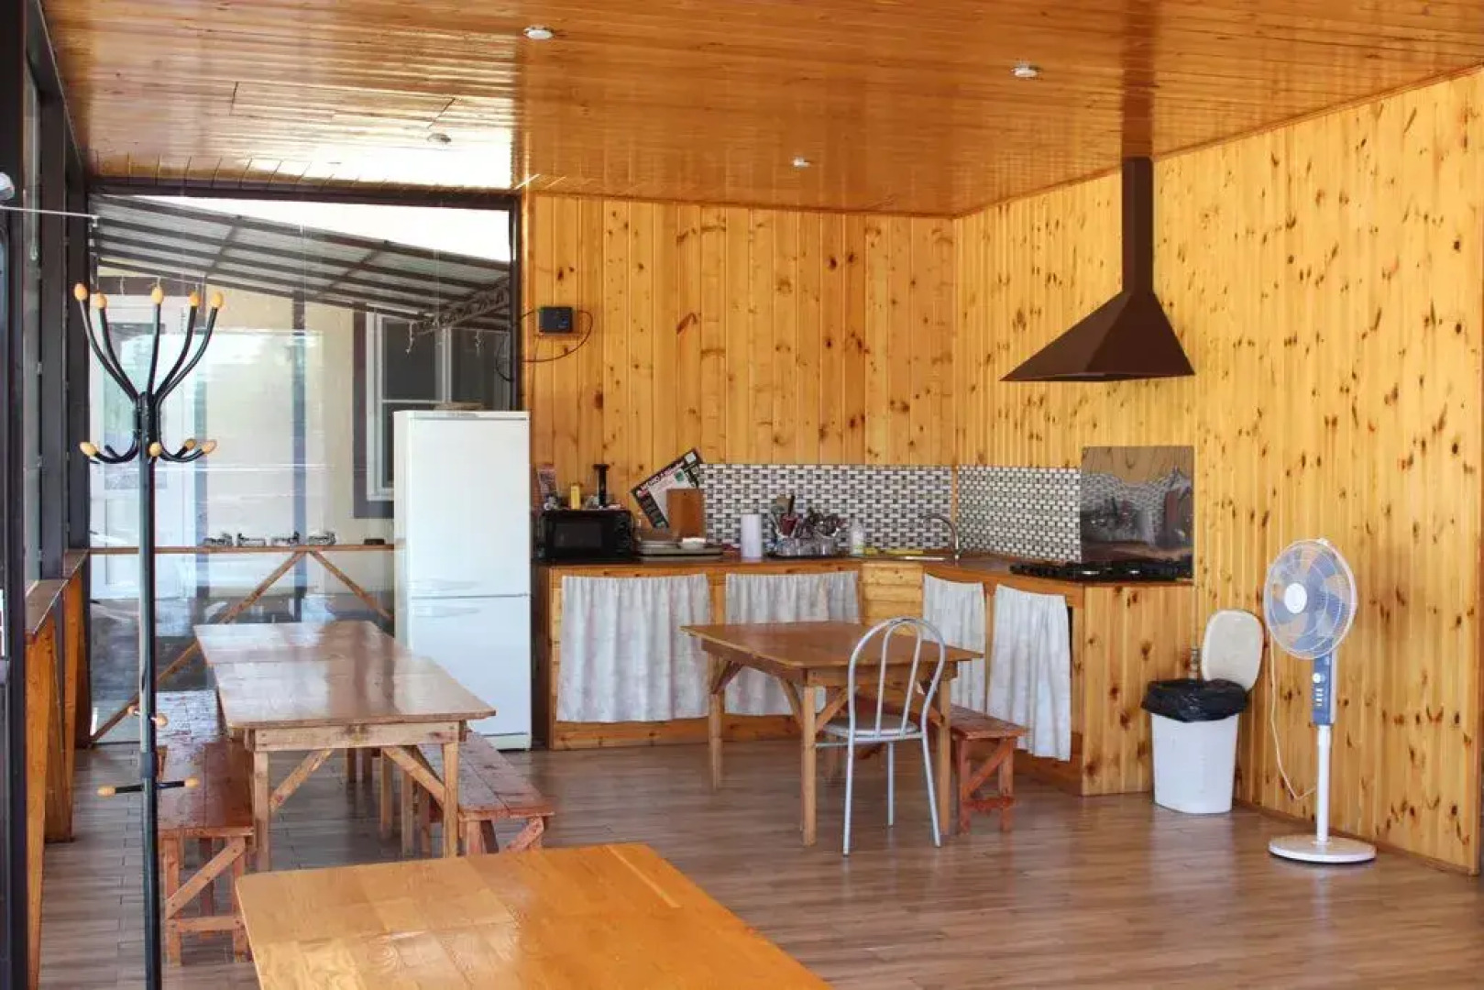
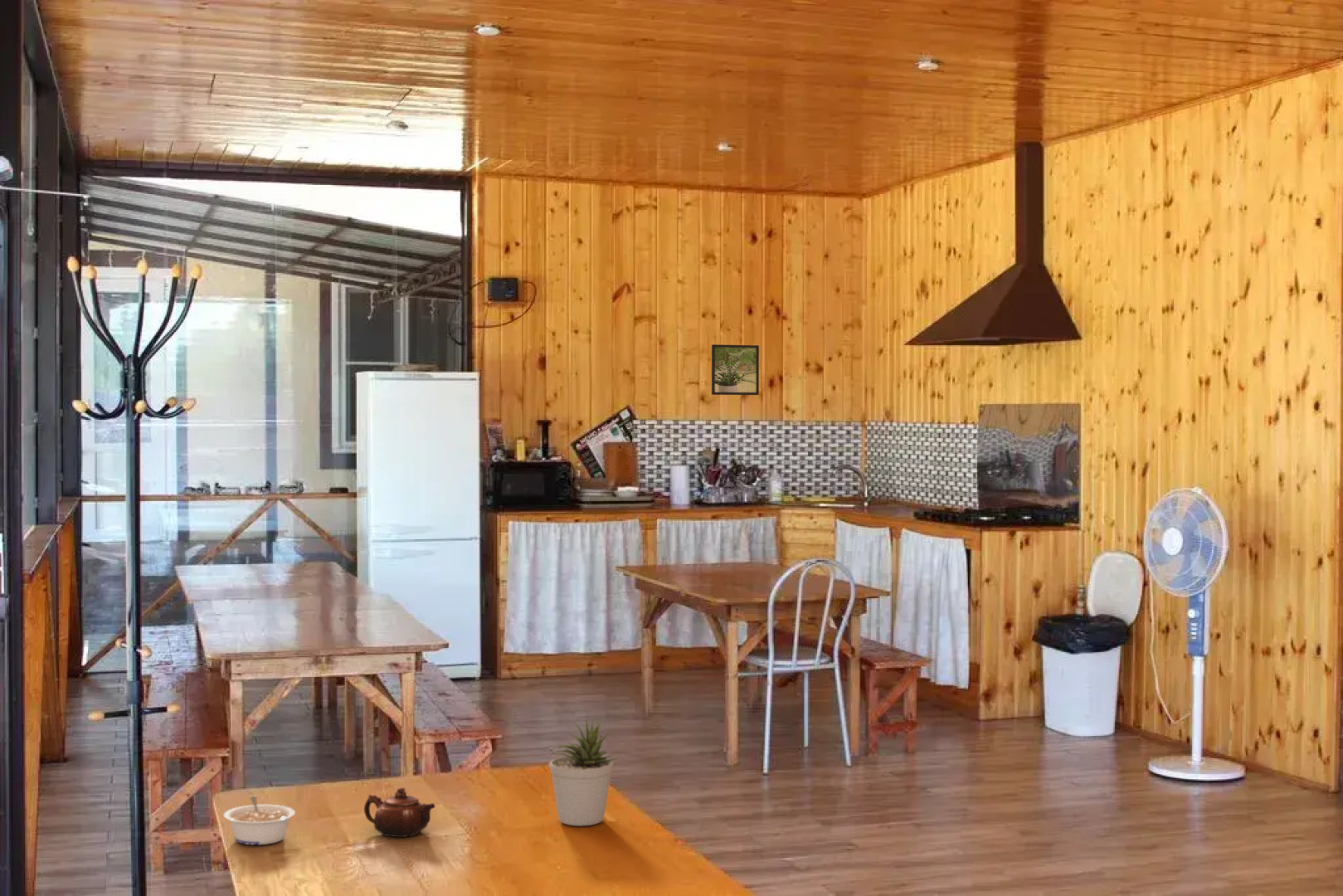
+ legume (257, 822)
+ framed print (735, 369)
+ potted plant (584, 770)
+ teapot (399, 809)
